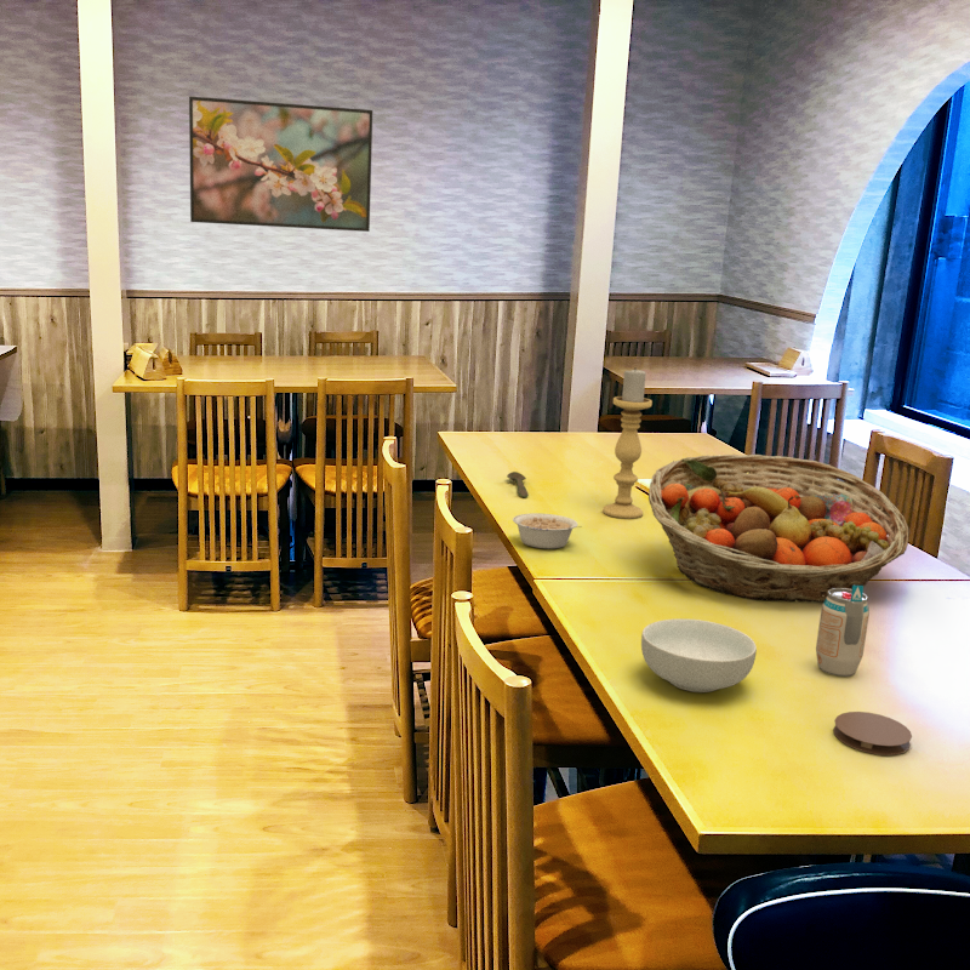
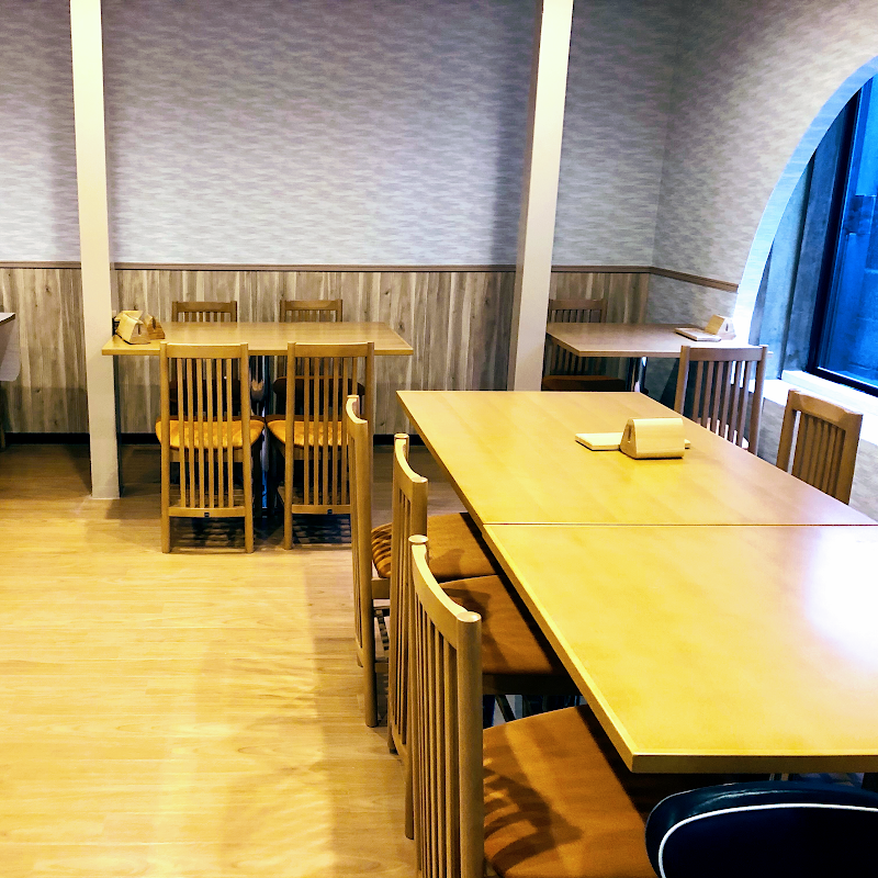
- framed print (281, 165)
- candle holder (628, 441)
- legume (547, 530)
- coaster (872, 732)
- spoon (519, 484)
- fruit basket (772, 525)
- cereal bowl (696, 660)
- beverage can (843, 624)
